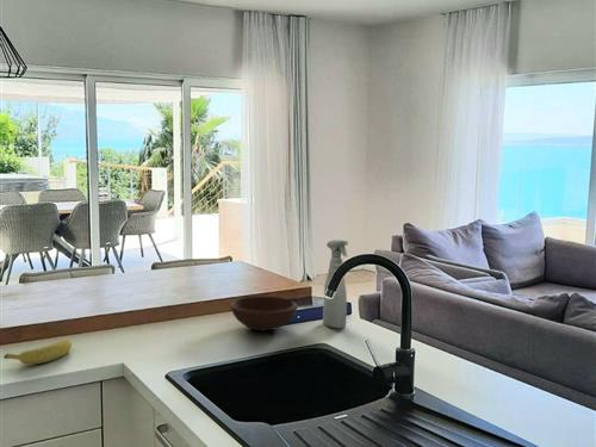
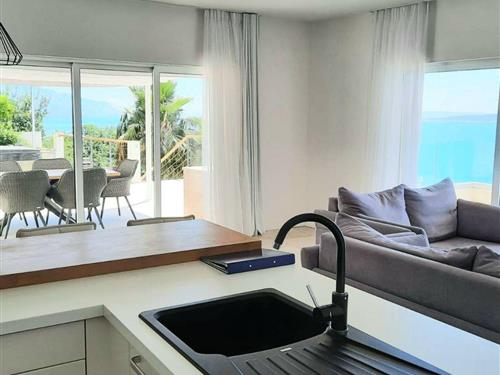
- bowl (263, 315)
- banana (44, 349)
- spray bottle (340, 284)
